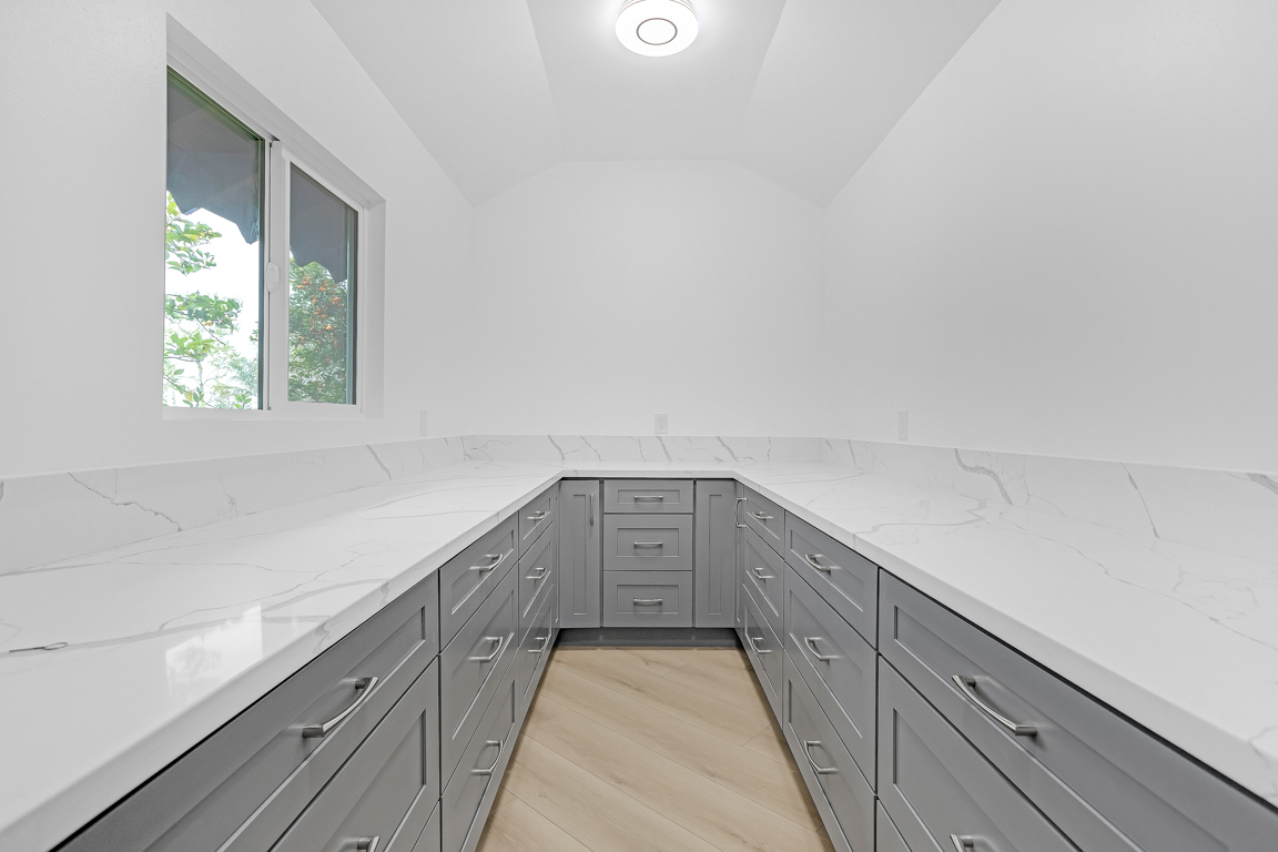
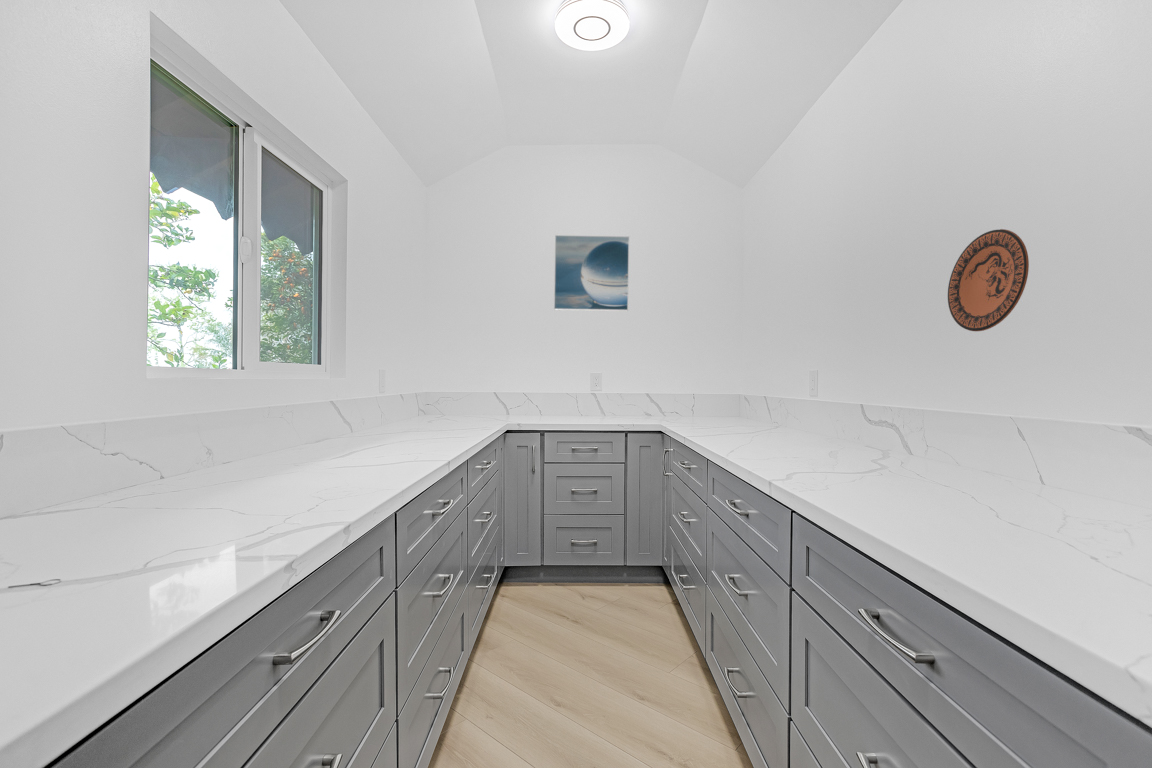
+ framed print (591, 273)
+ decorative plate (986, 281)
